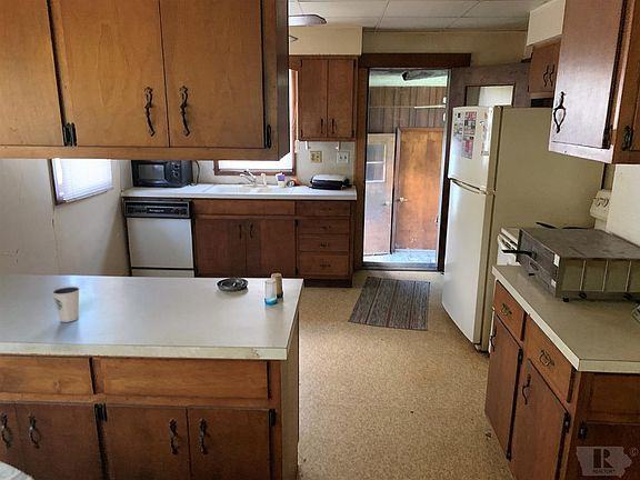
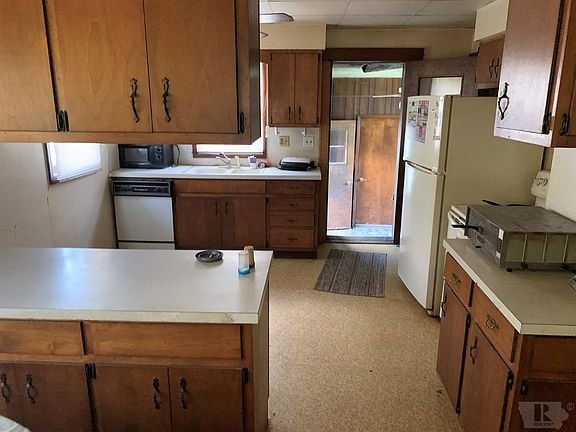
- dixie cup (67, 304)
